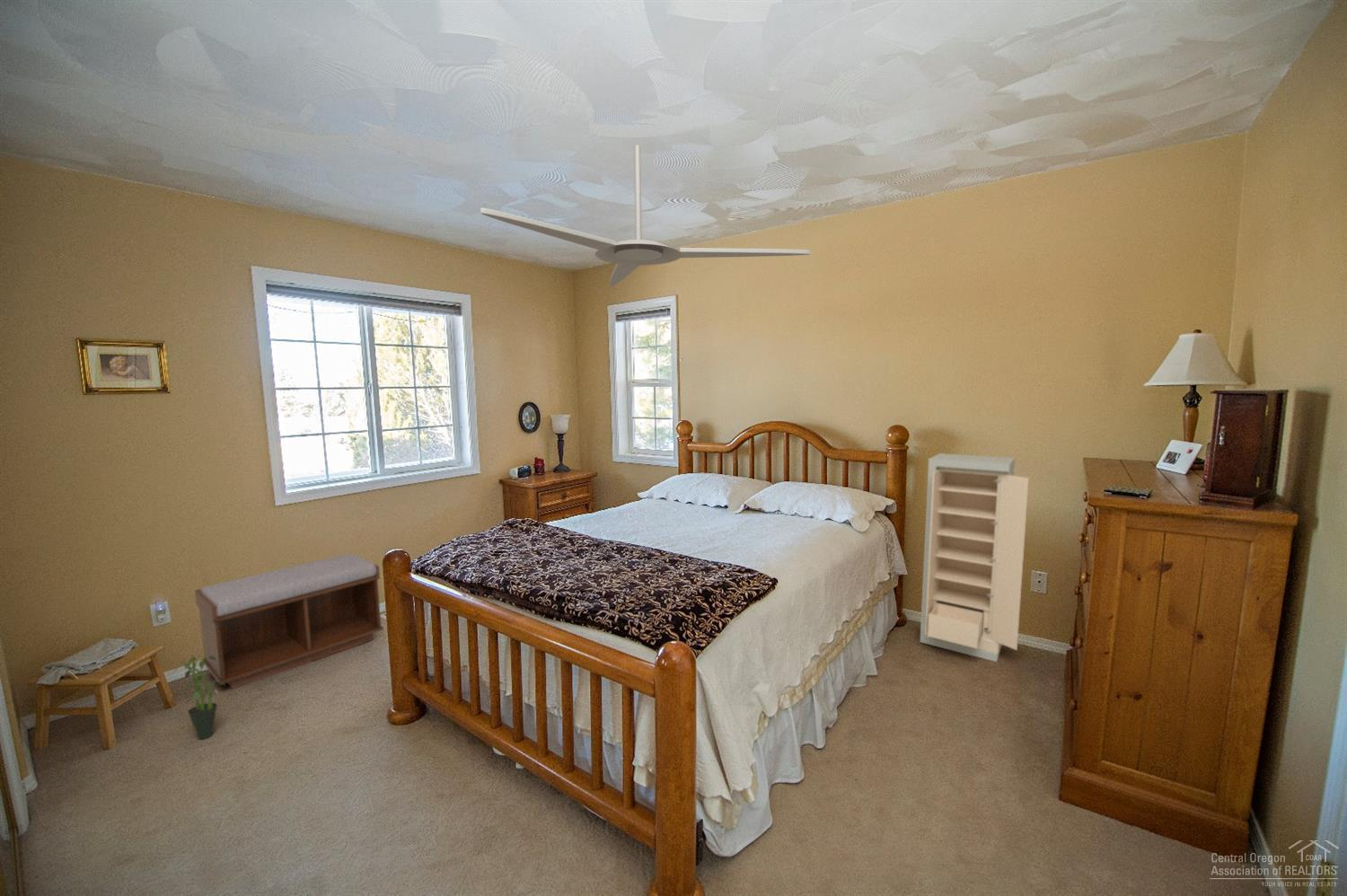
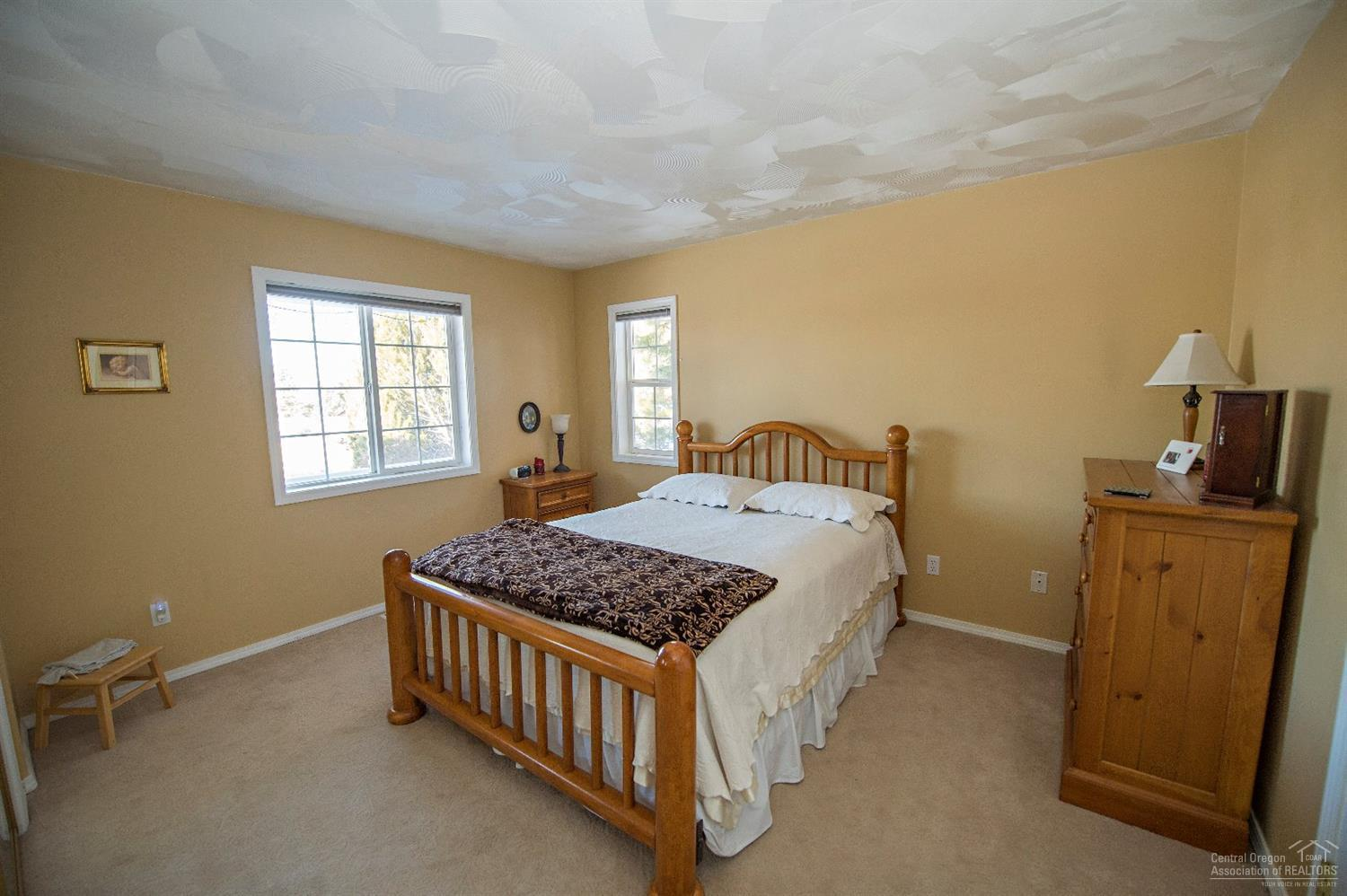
- ceiling fan (640, 207)
- storage cabinet (973, 556)
- potted plant (199, 695)
- bench (295, 613)
